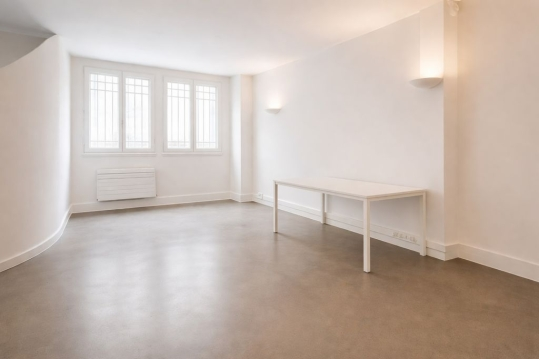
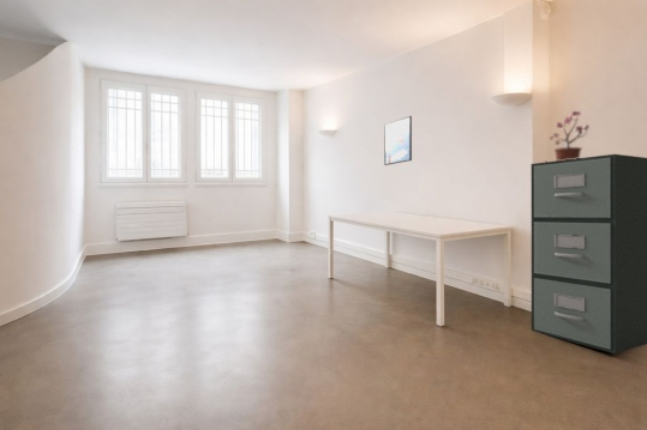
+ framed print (397, 141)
+ filing cabinet (591, 248)
+ potted plant (565, 134)
